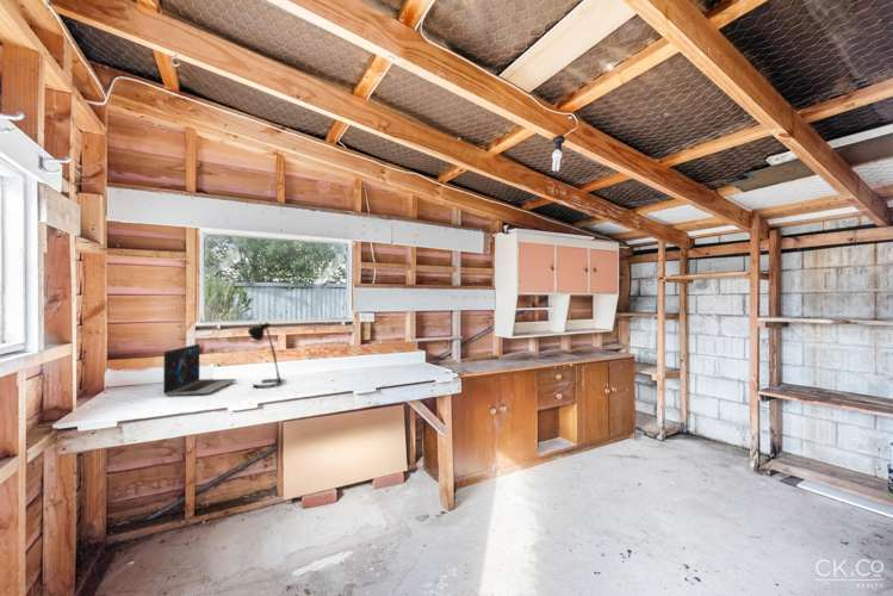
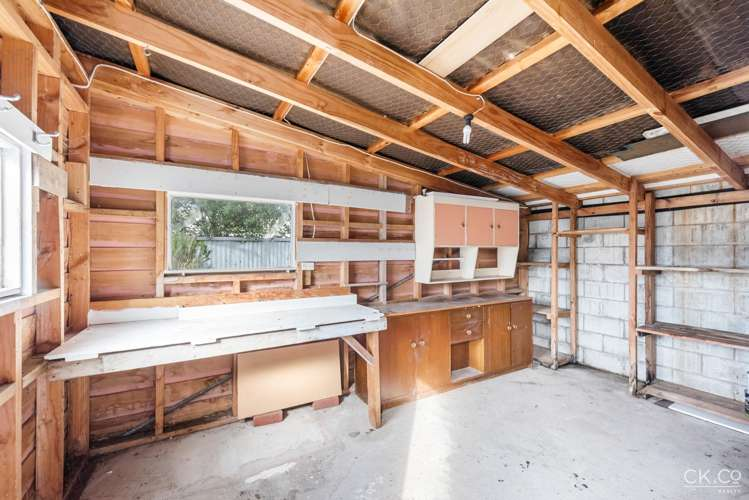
- laptop (198, 367)
- desk lamp (272, 352)
